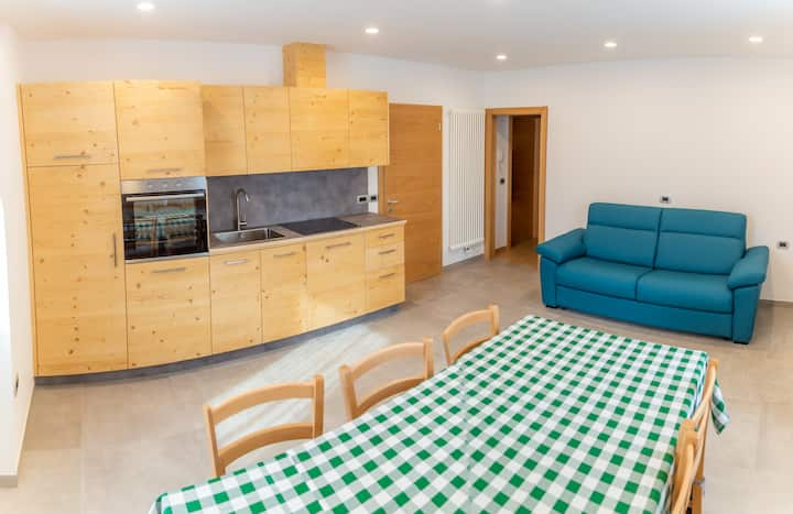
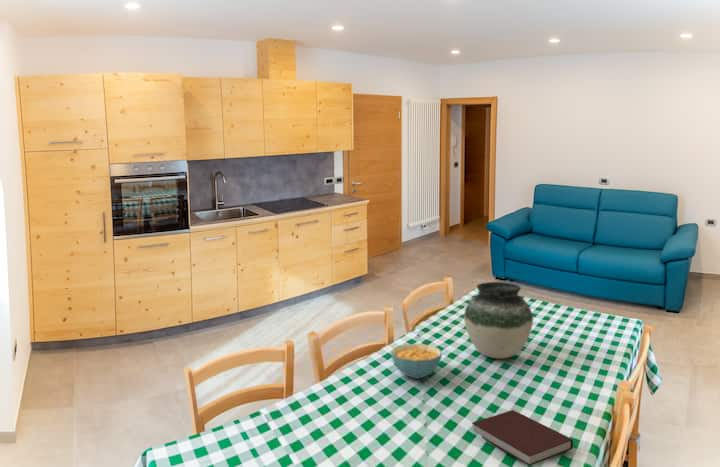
+ cereal bowl (416, 363)
+ vase (498, 320)
+ notebook (520, 435)
